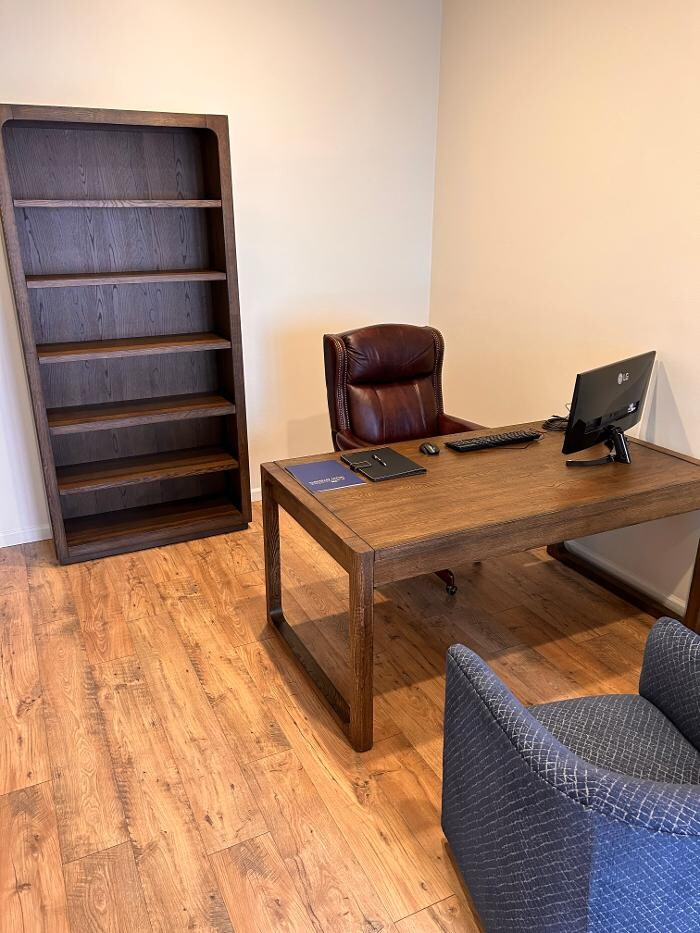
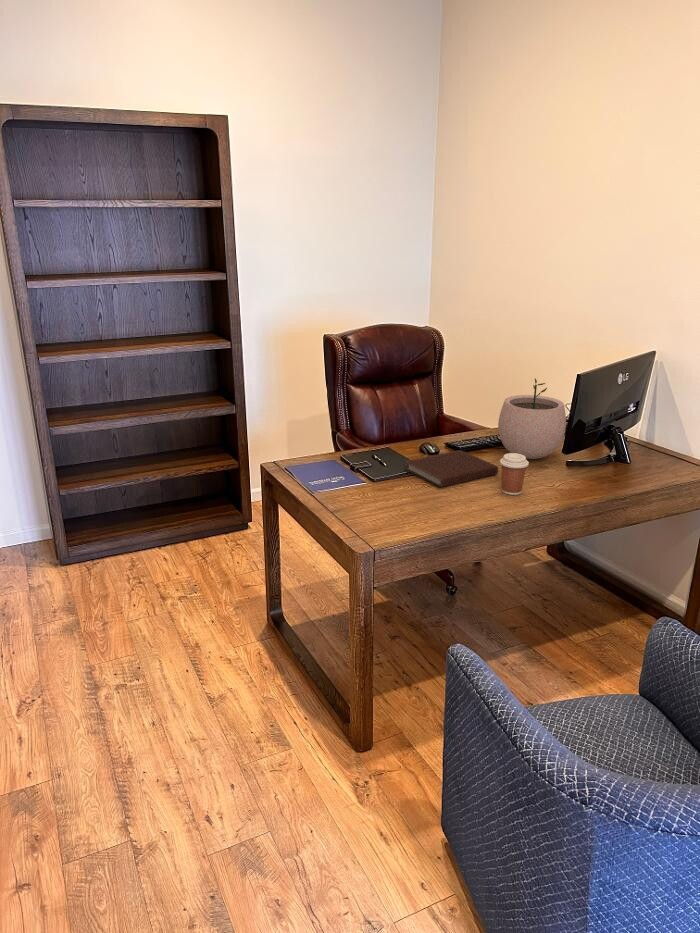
+ coffee cup (513, 473)
+ plant pot (532, 417)
+ notebook (450, 468)
